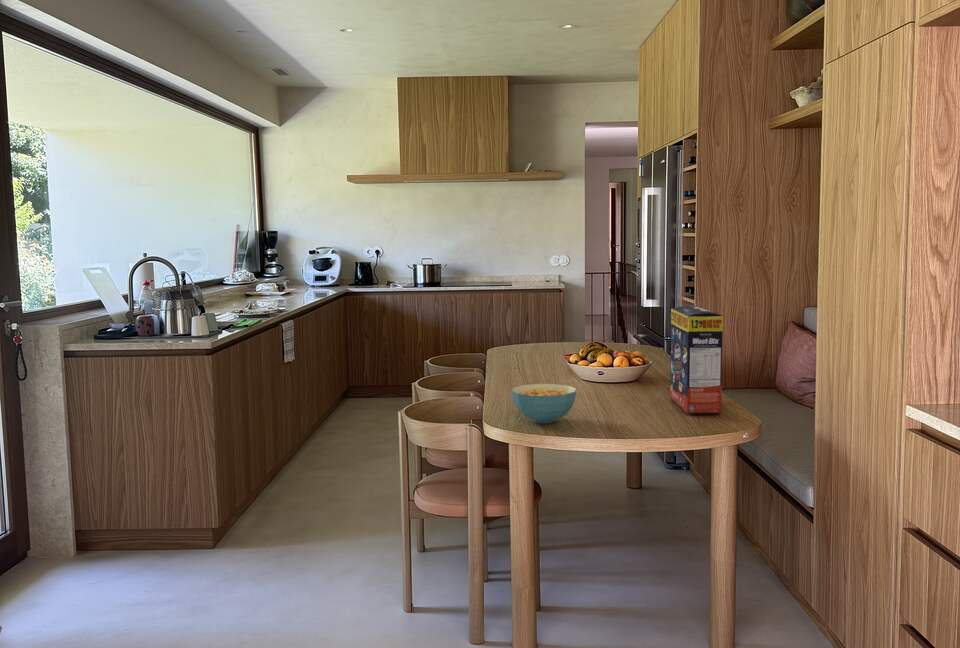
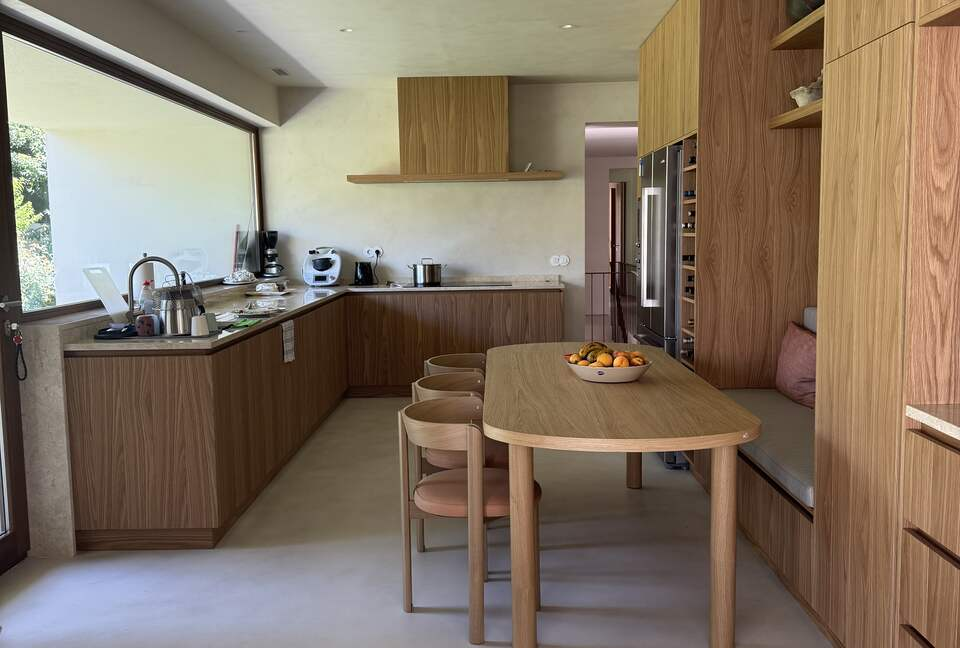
- cereal bowl (544, 405)
- cereal box (694, 357)
